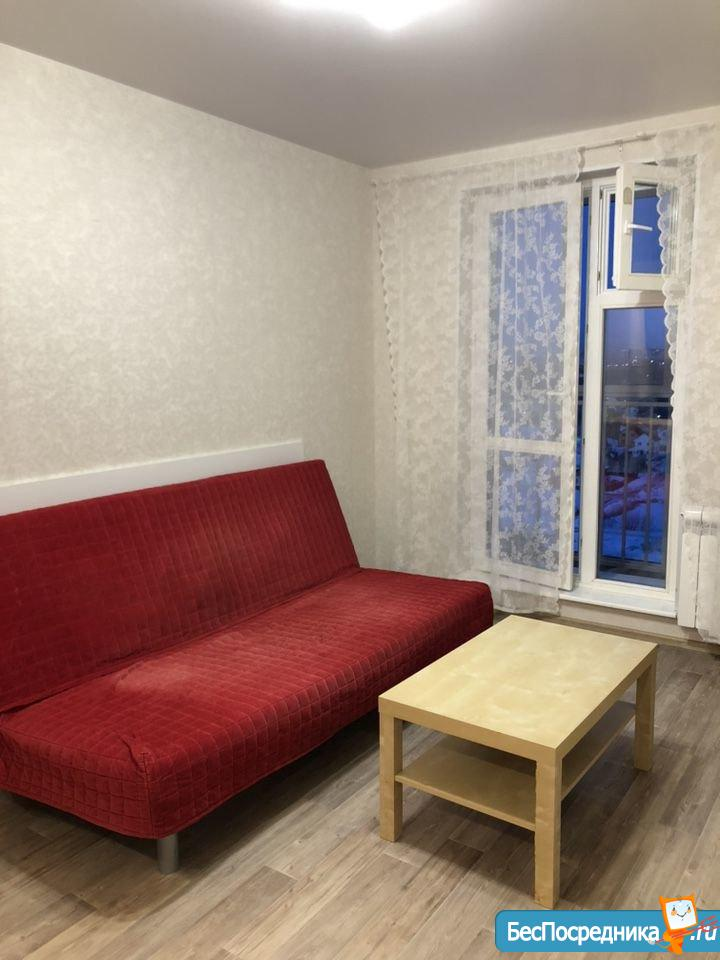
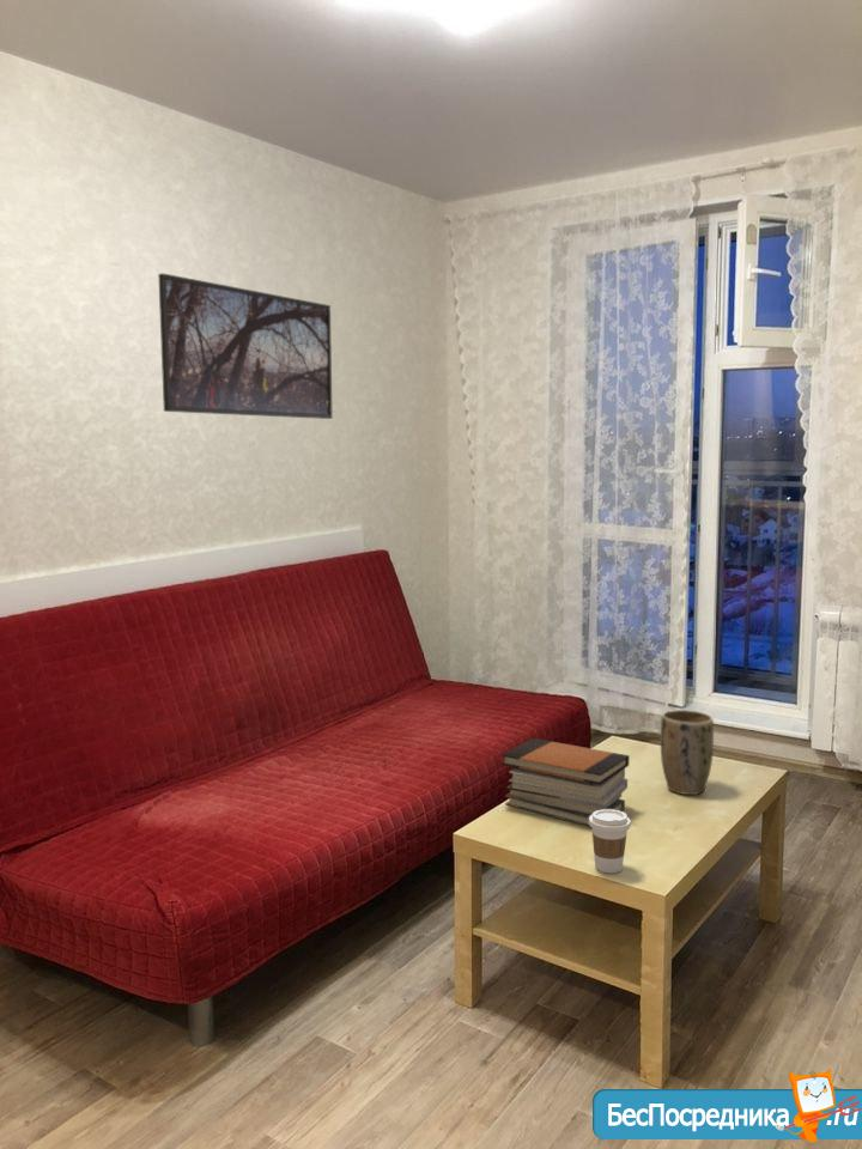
+ book stack (565, 780)
+ plant pot (686, 752)
+ coffee cup (608, 840)
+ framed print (254, 353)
